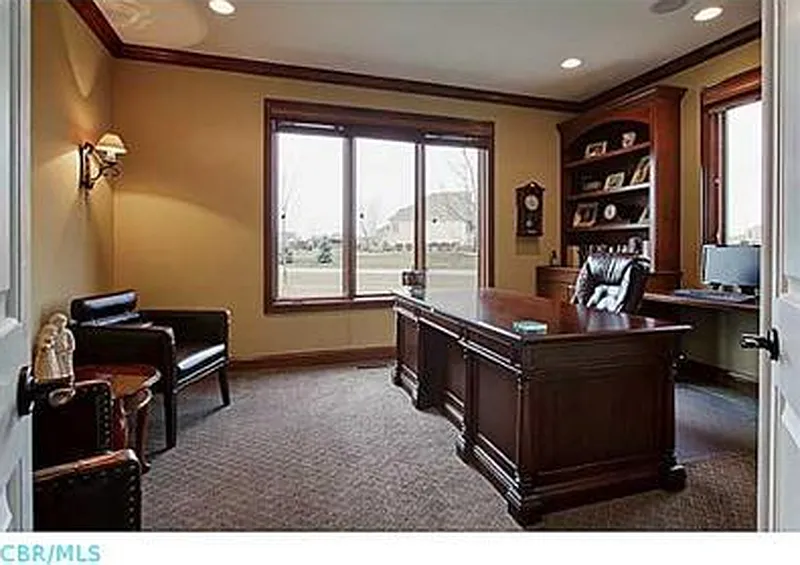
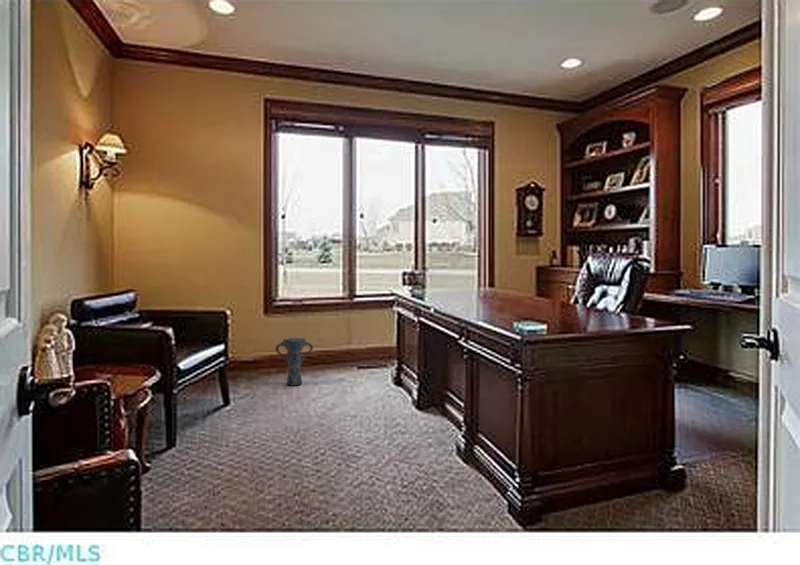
+ vase (294, 361)
